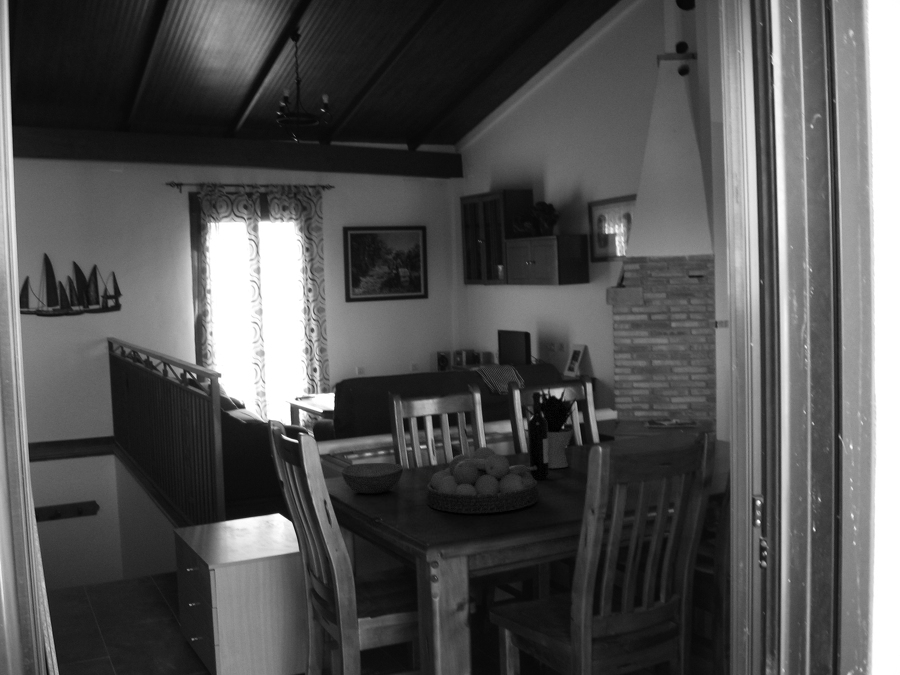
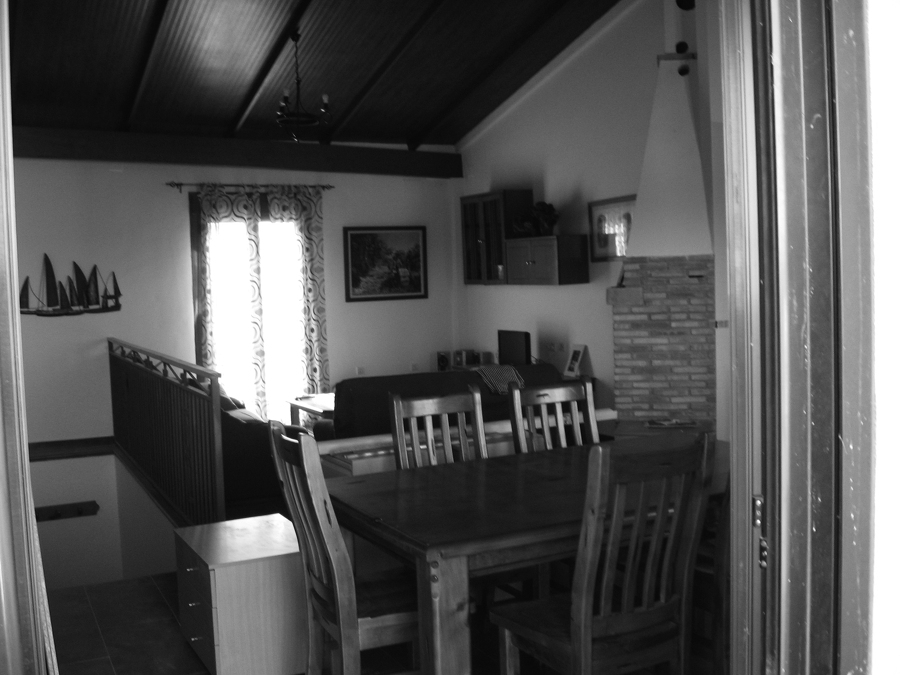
- fruit bowl (481, 476)
- bowl (373, 479)
- potted plant (551, 425)
- wine bottle (537, 435)
